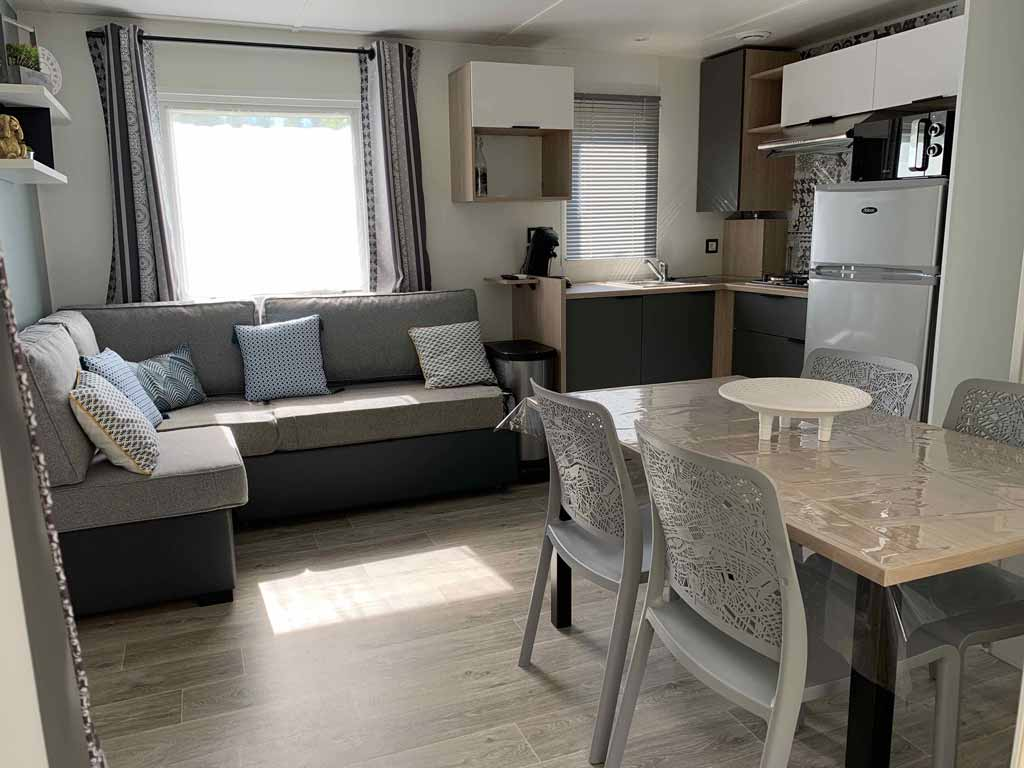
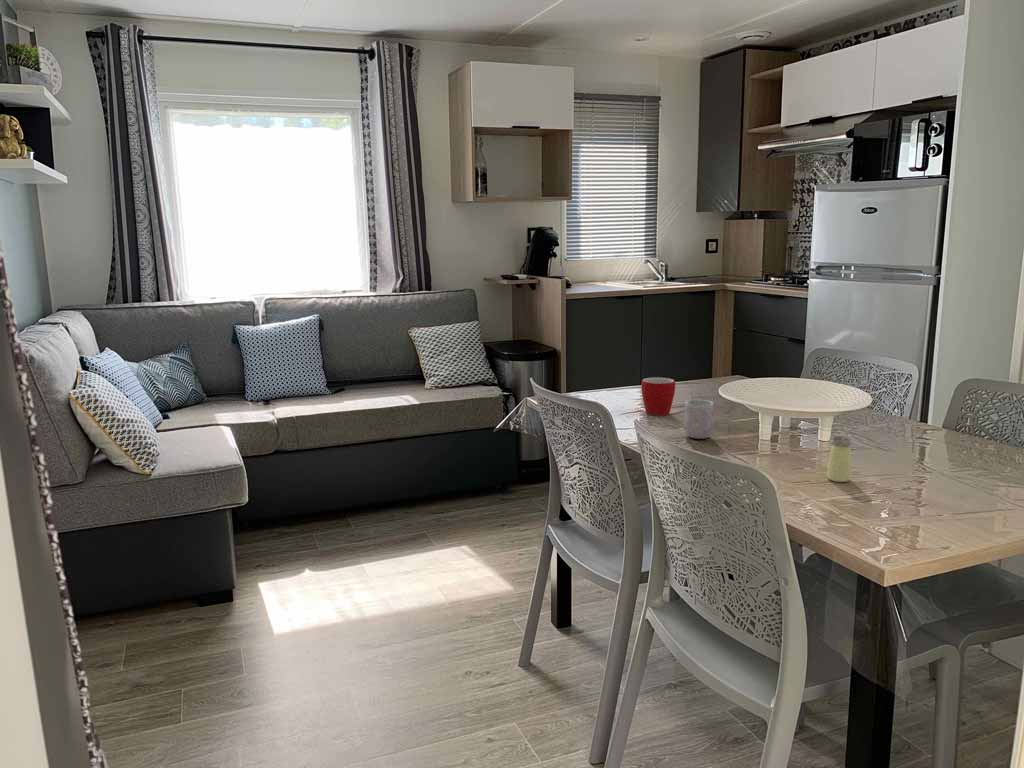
+ mug (654, 395)
+ saltshaker (840, 458)
+ mug (701, 416)
